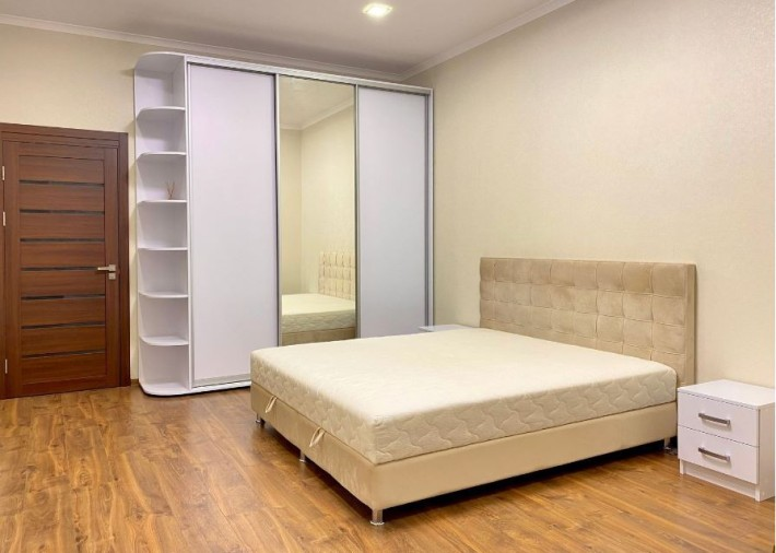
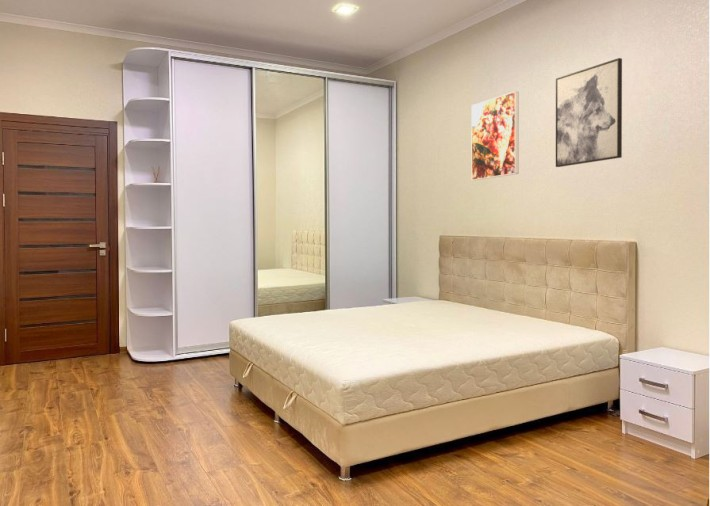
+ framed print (493, 138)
+ wall art (586, 115)
